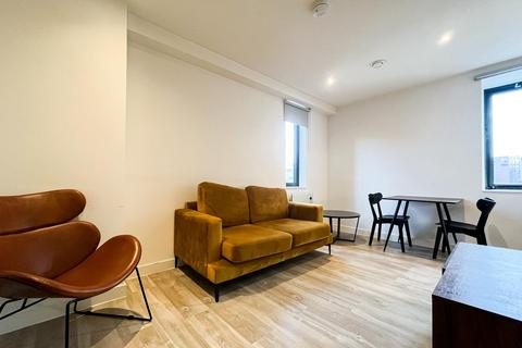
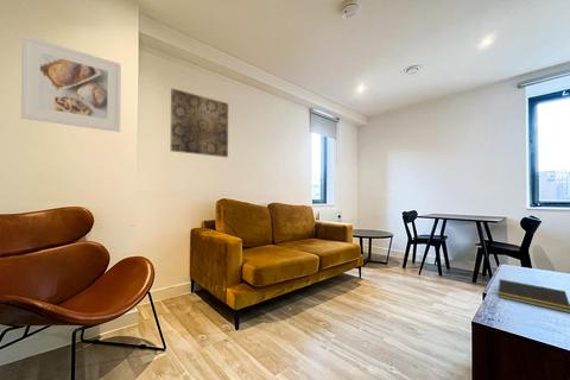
+ wall art (201, 125)
+ notepad (531, 293)
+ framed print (76, 88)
